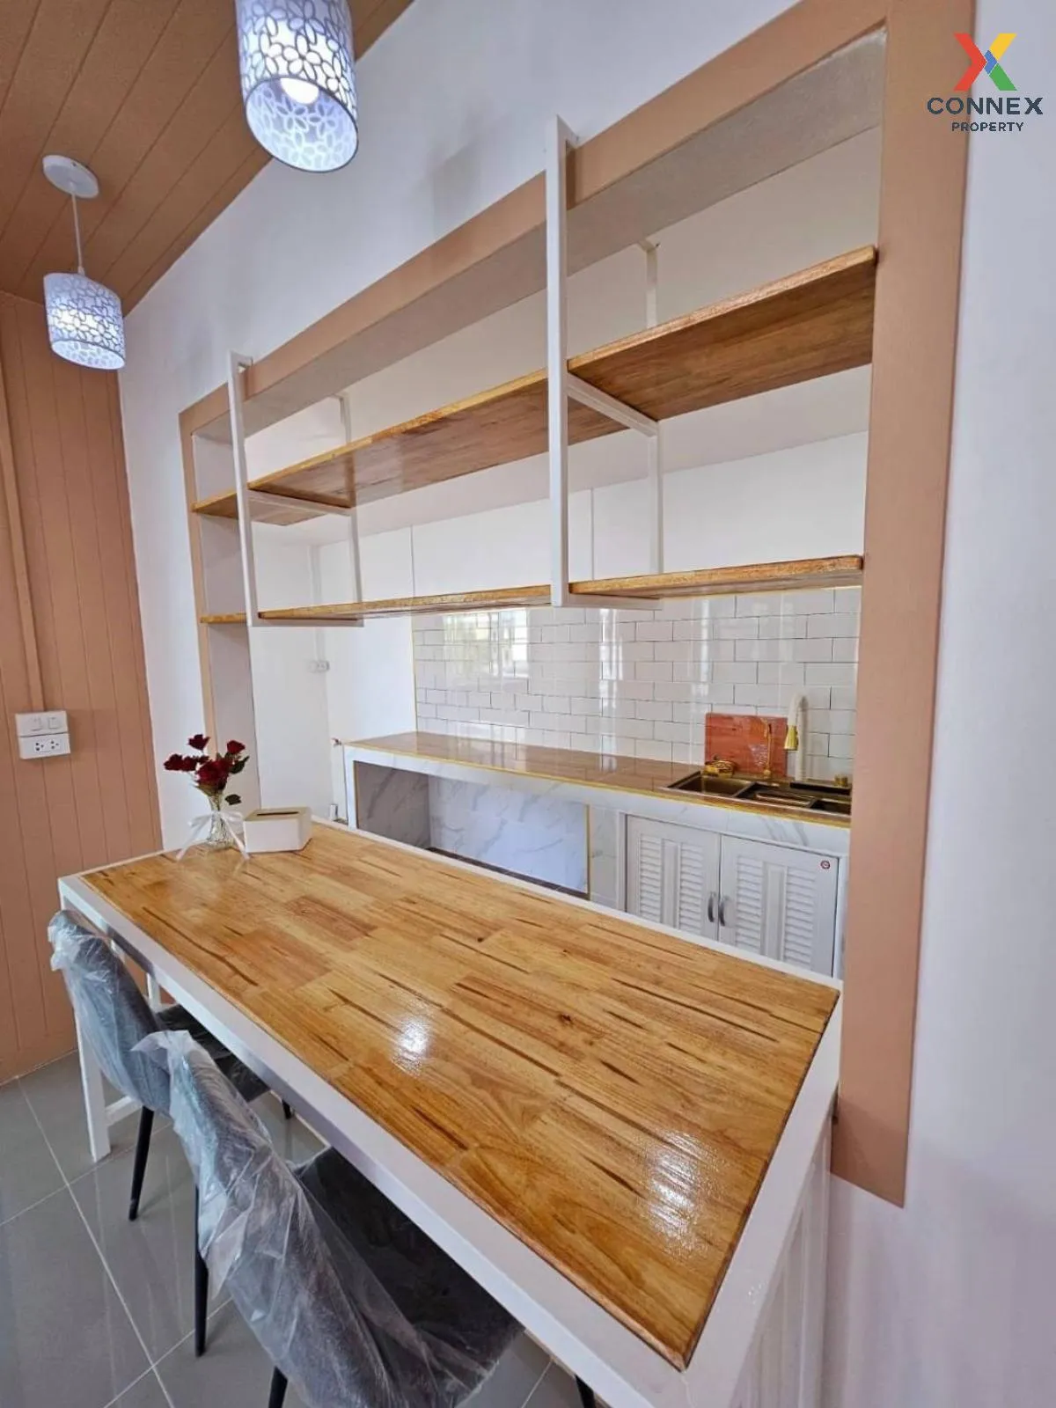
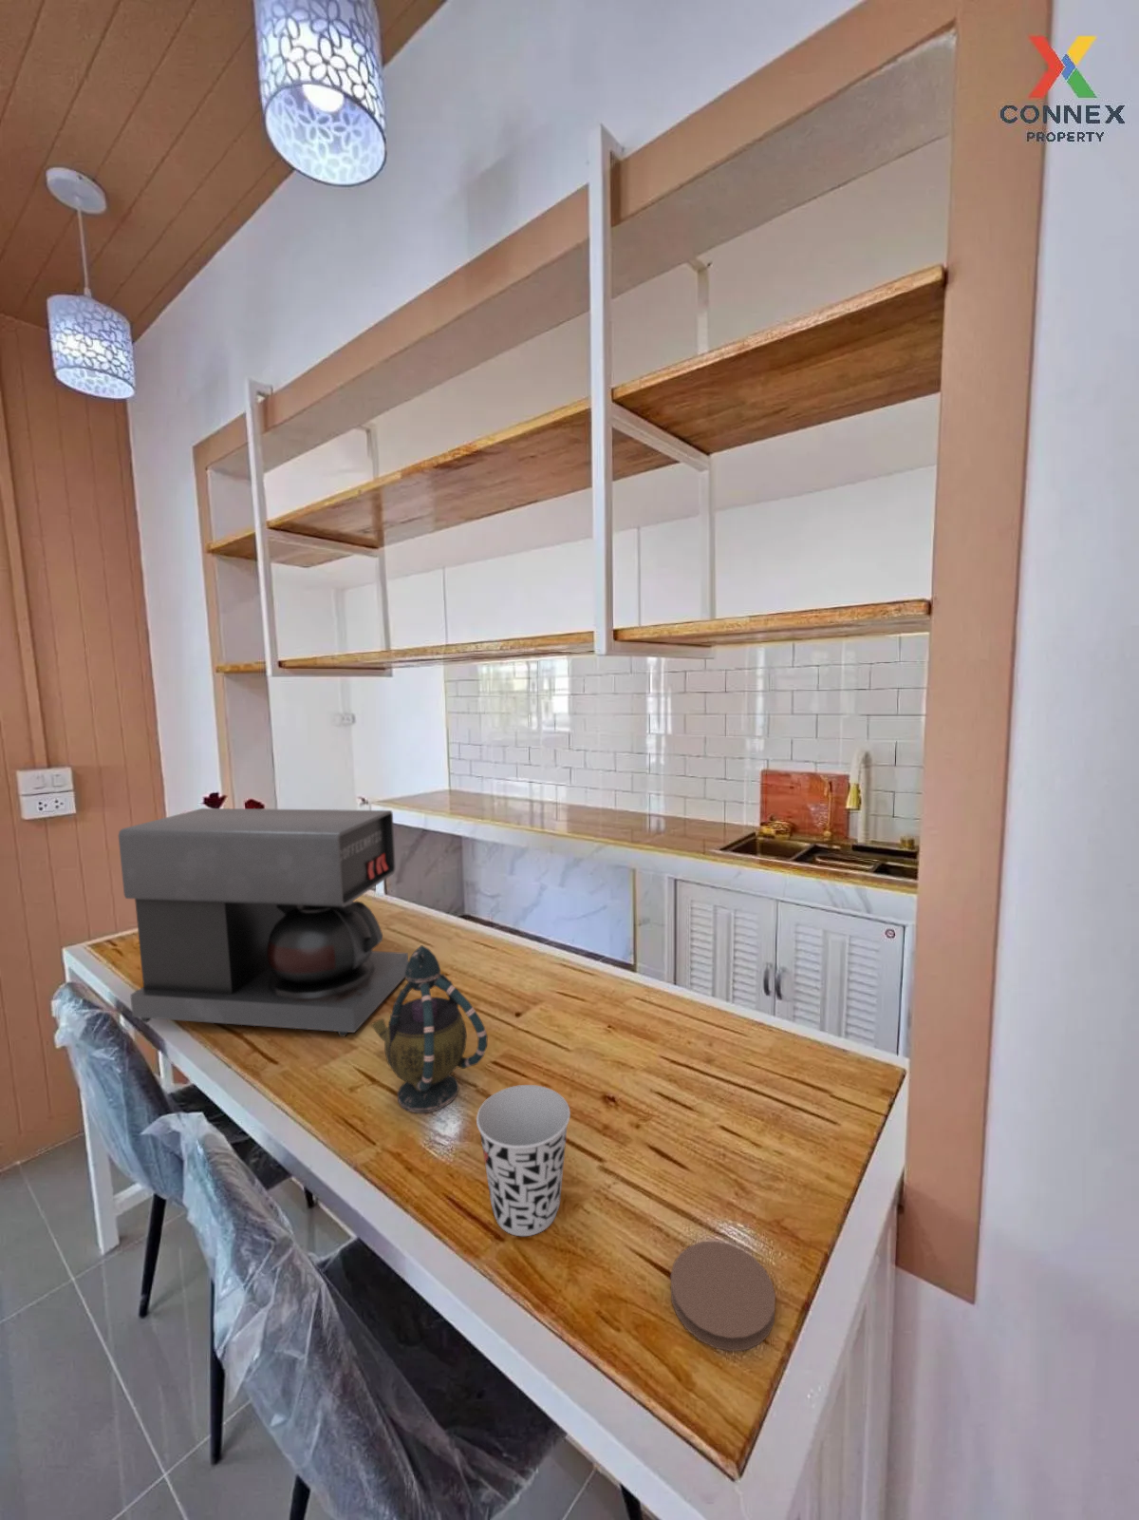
+ coaster (721, 1291)
+ cup (524, 1161)
+ coffee maker (272, 911)
+ teapot (412, 1011)
